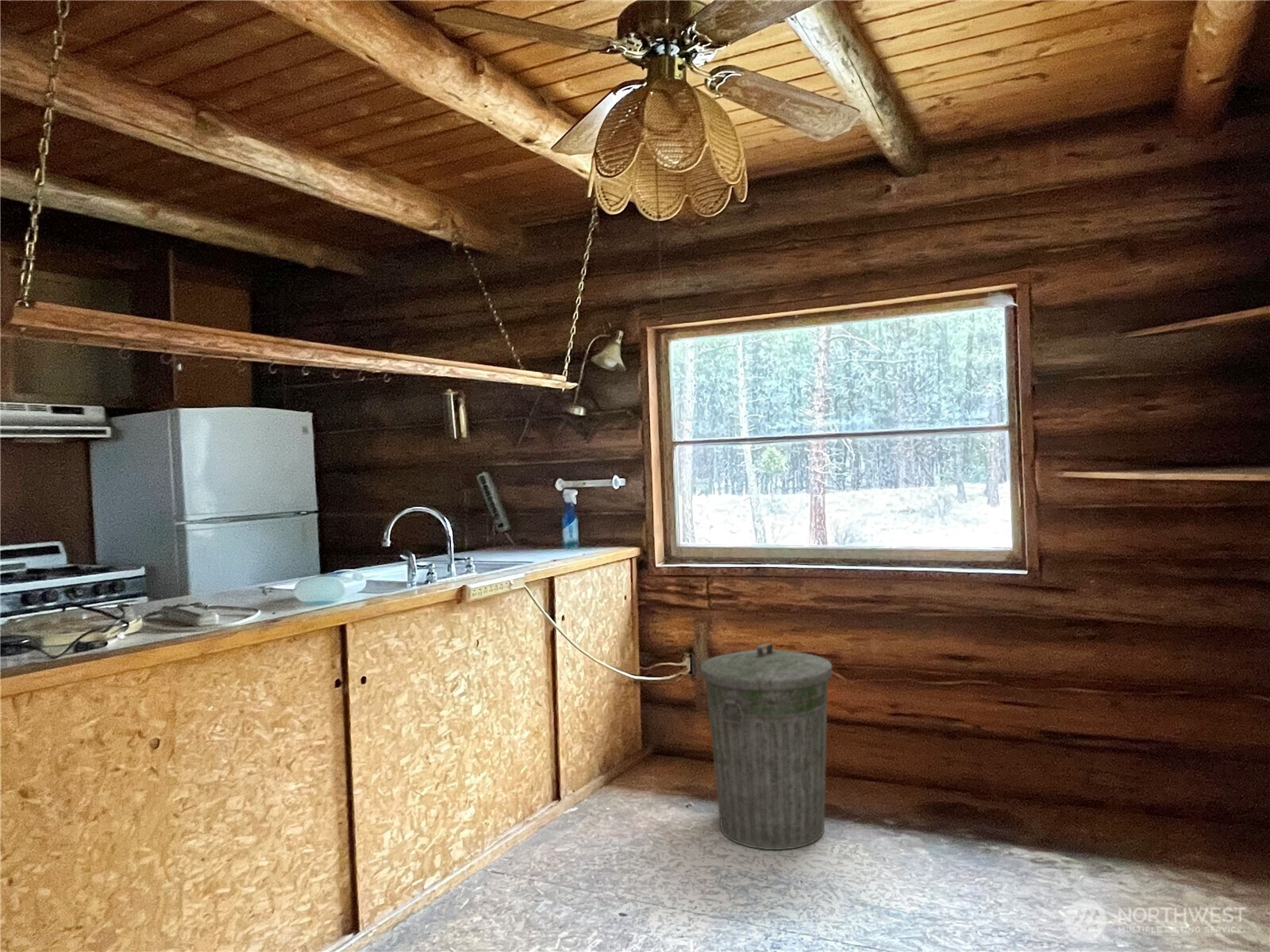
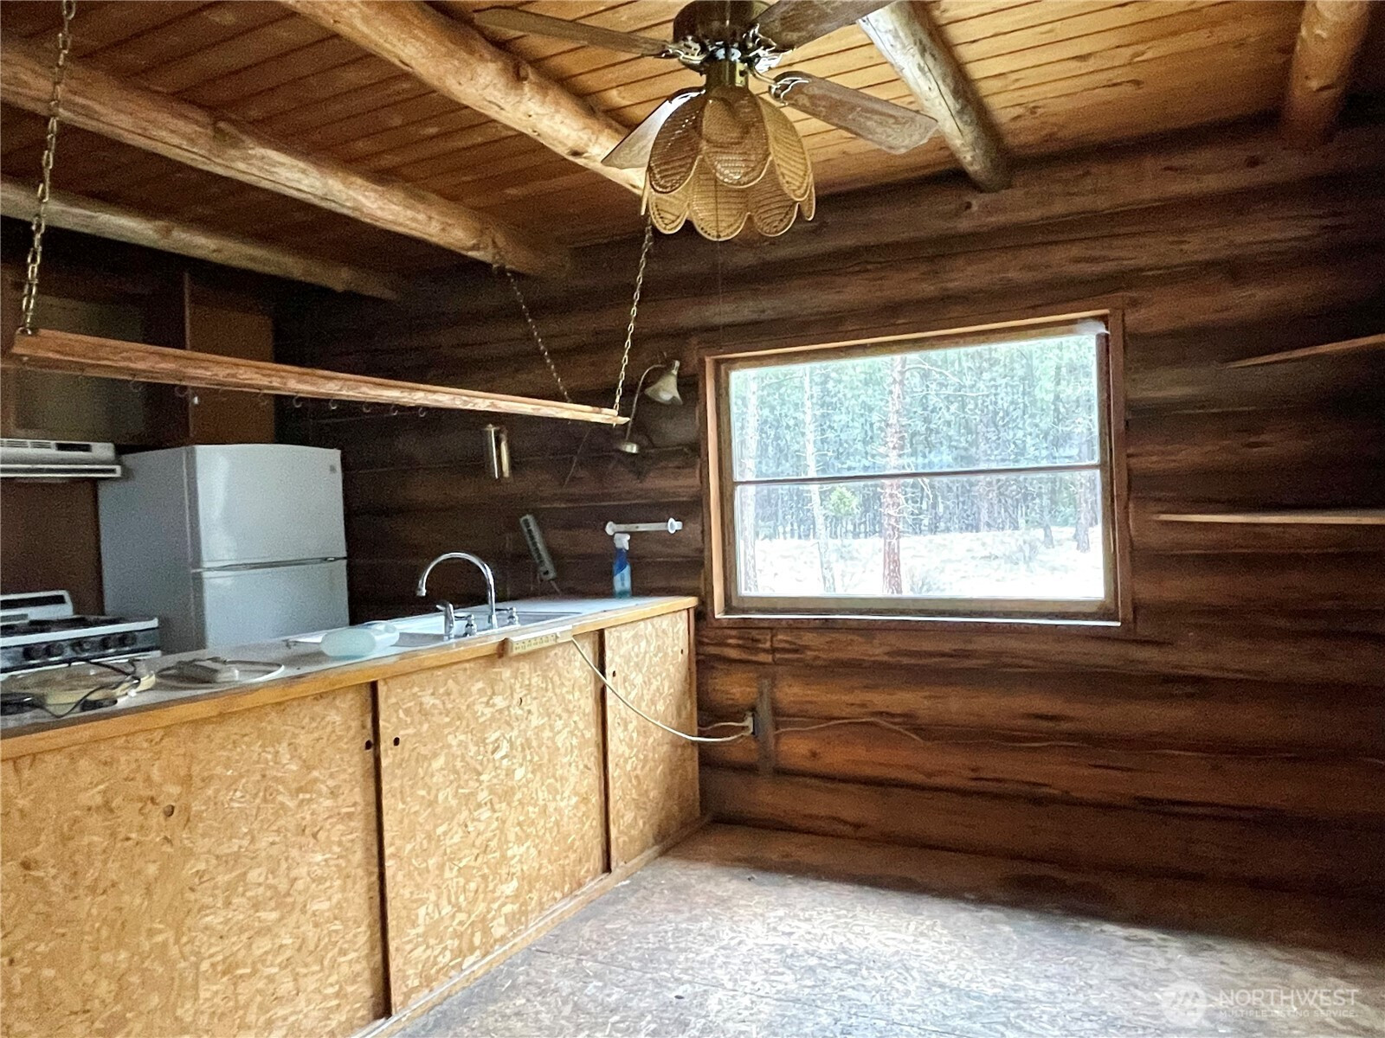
- trash can (768, 736)
